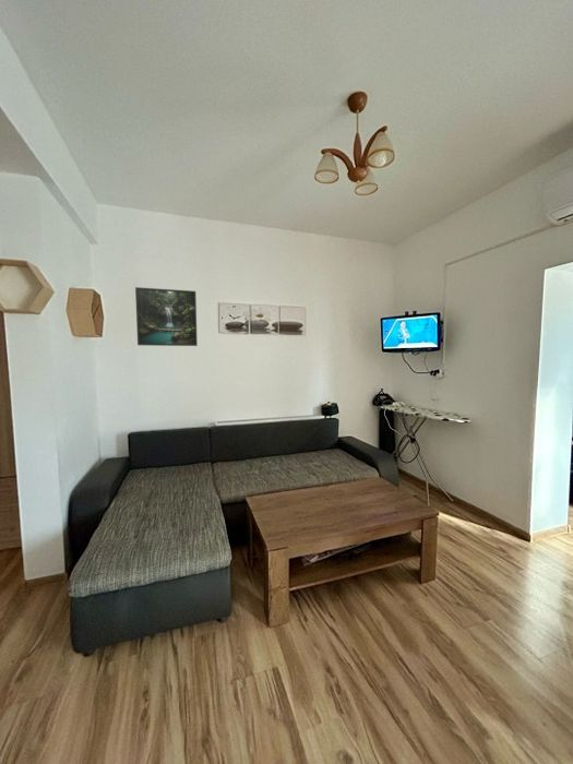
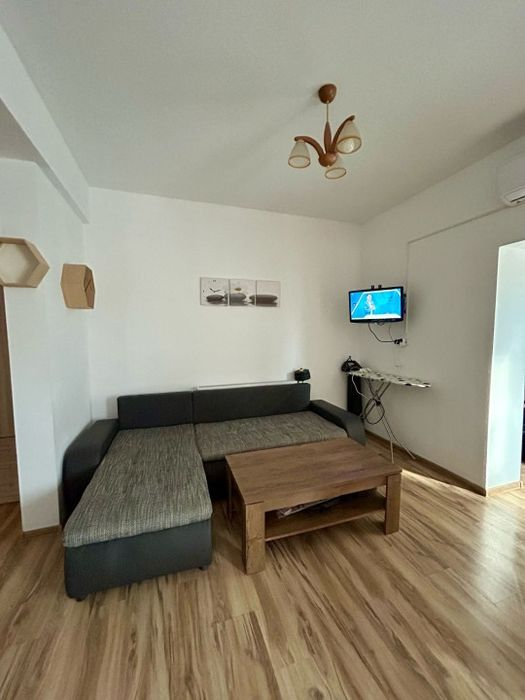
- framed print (167, 318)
